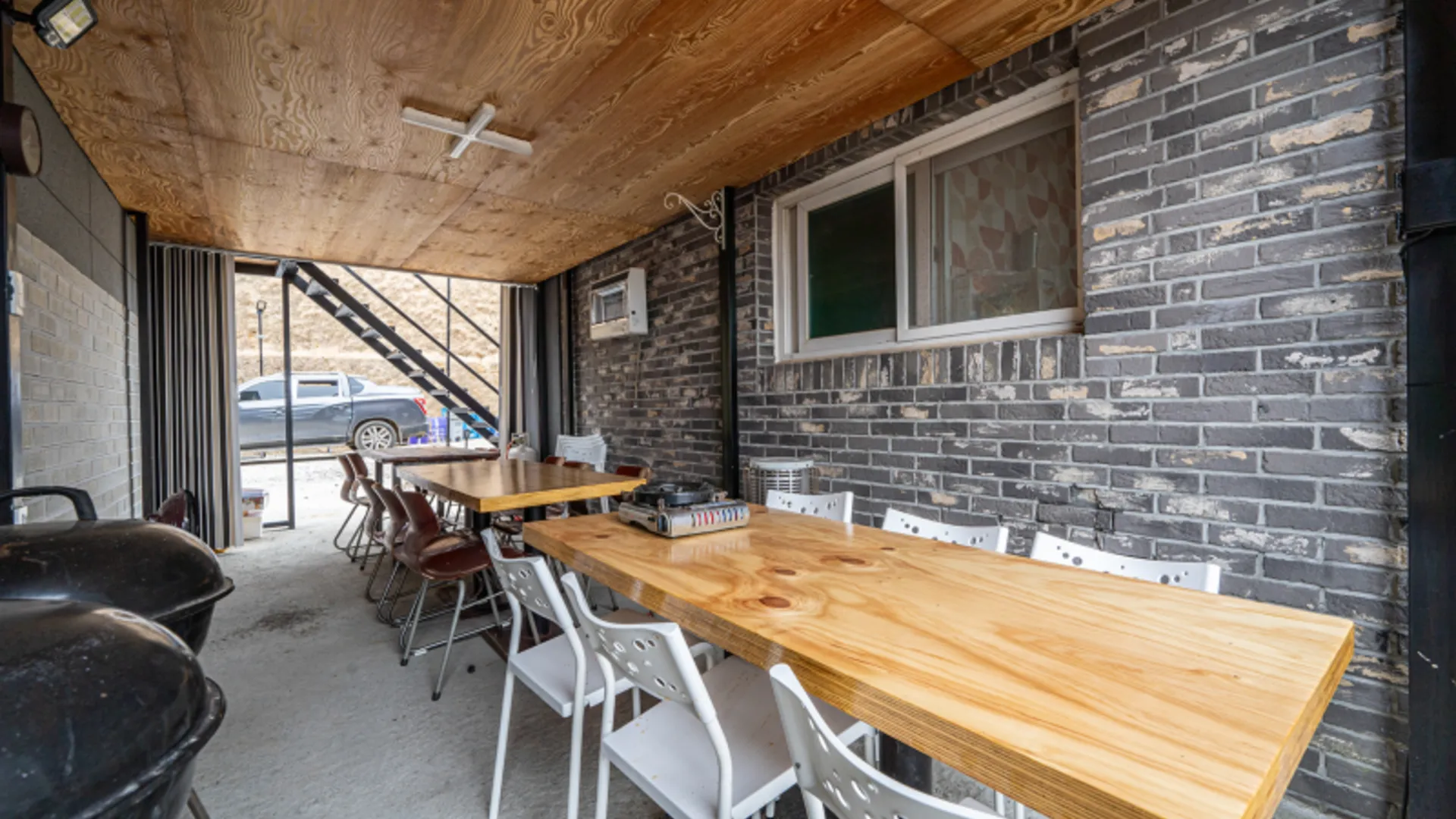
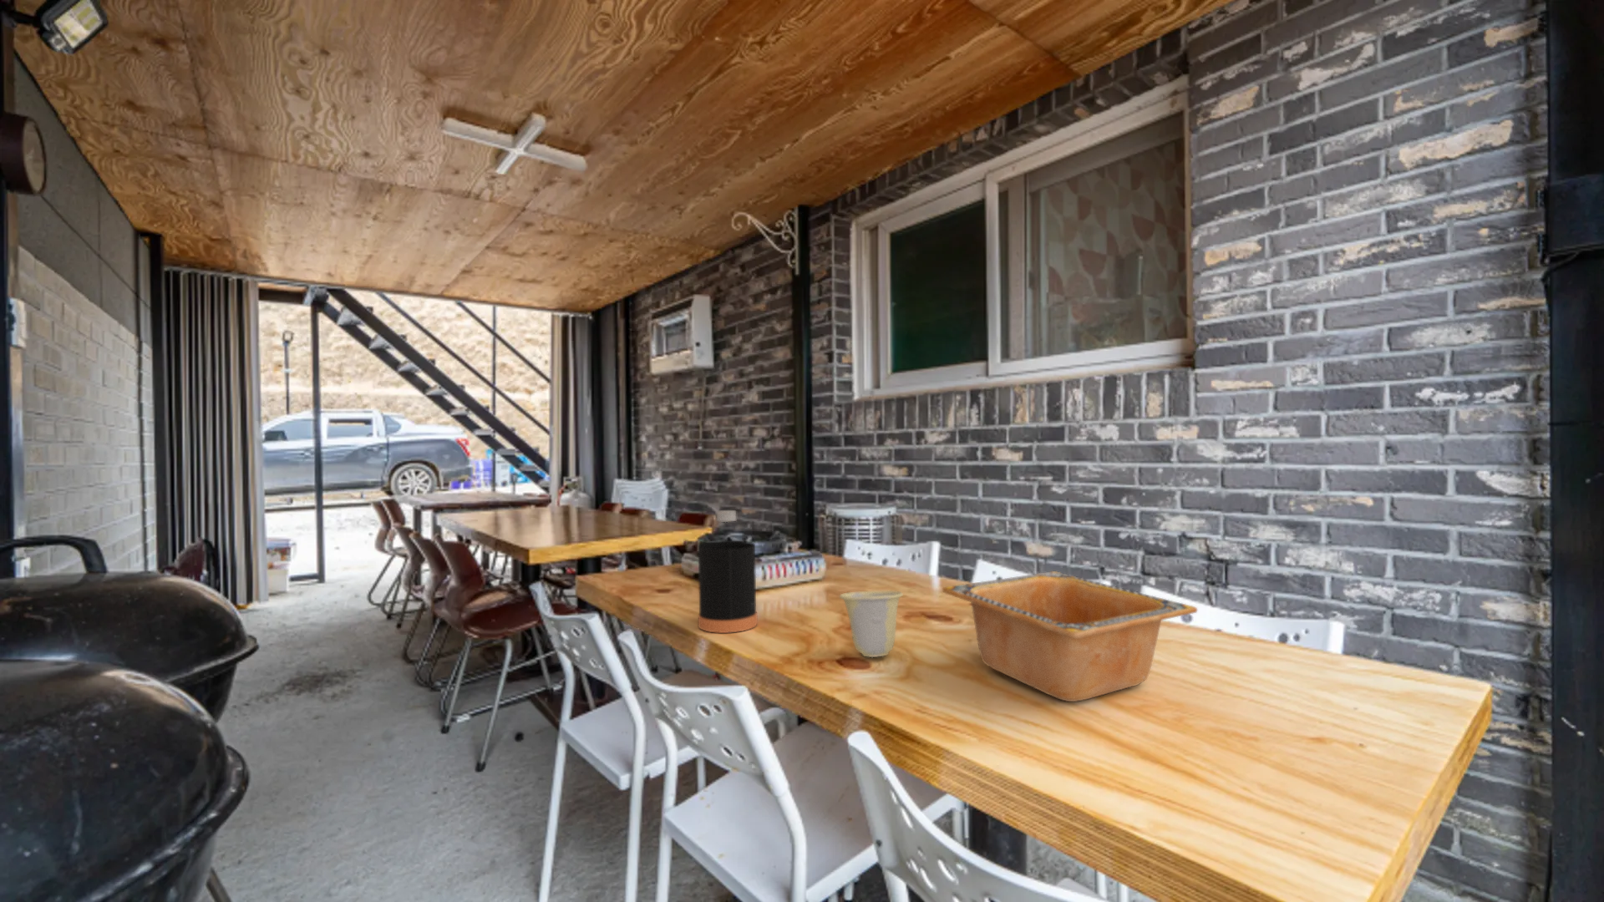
+ bottle (727, 567)
+ cup (870, 621)
+ serving bowl (1063, 634)
